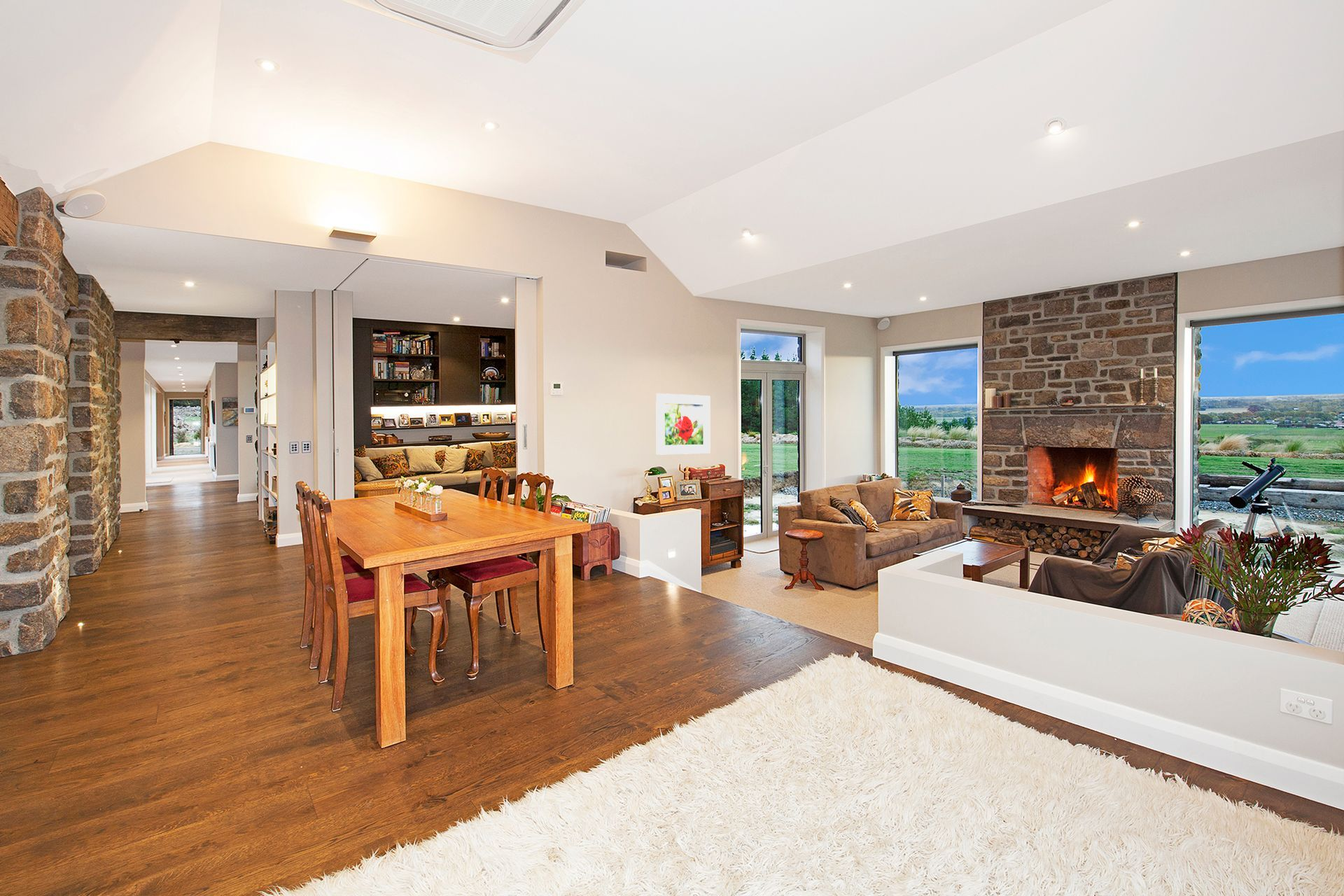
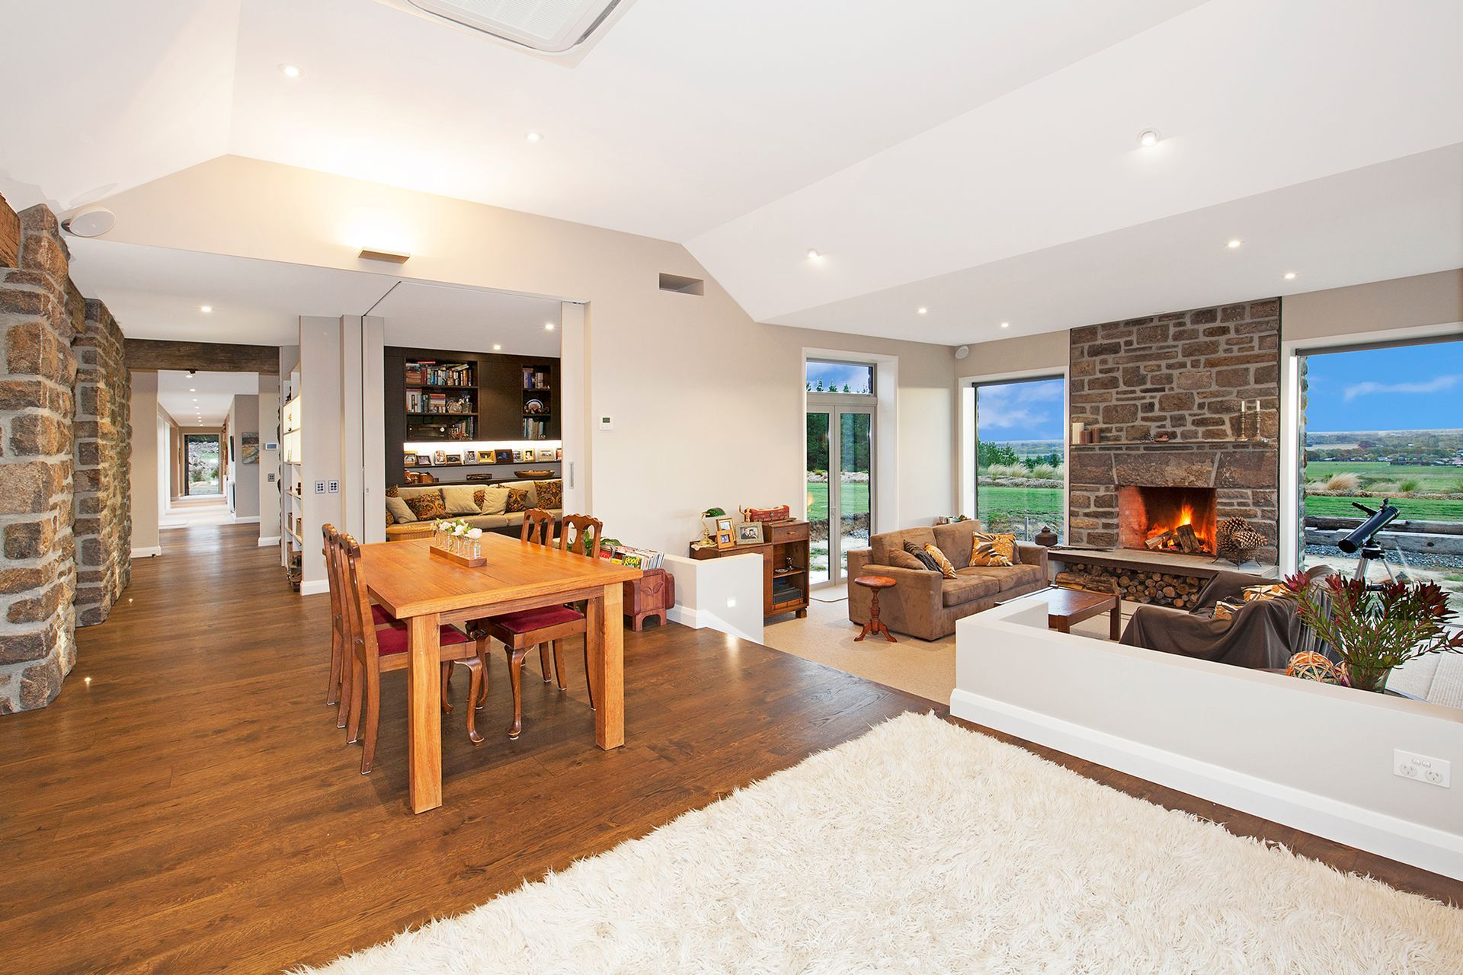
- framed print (684, 424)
